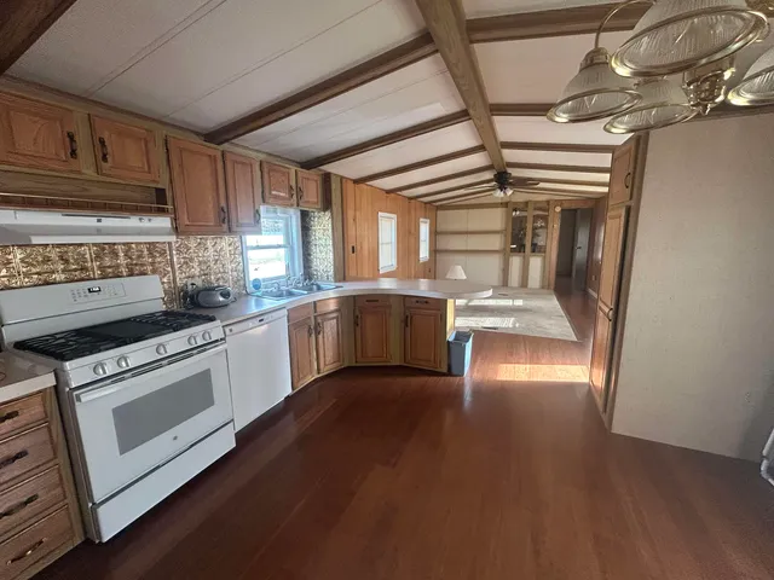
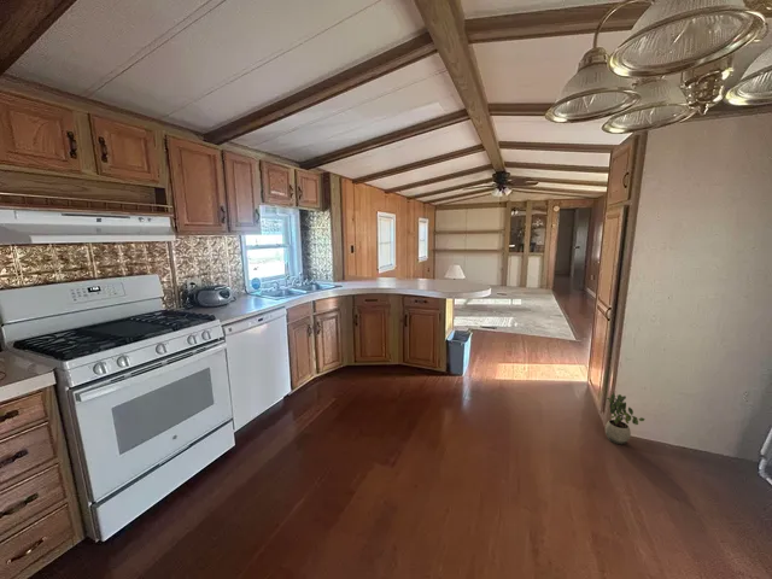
+ potted plant (621, 419)
